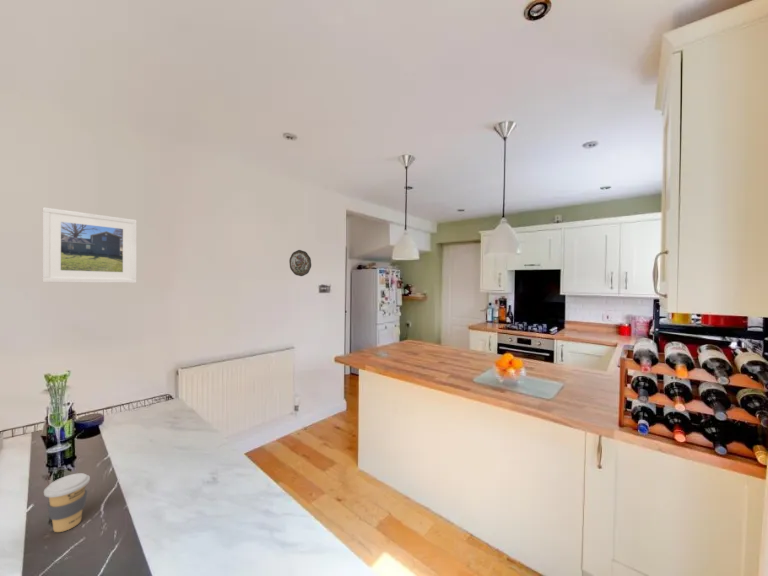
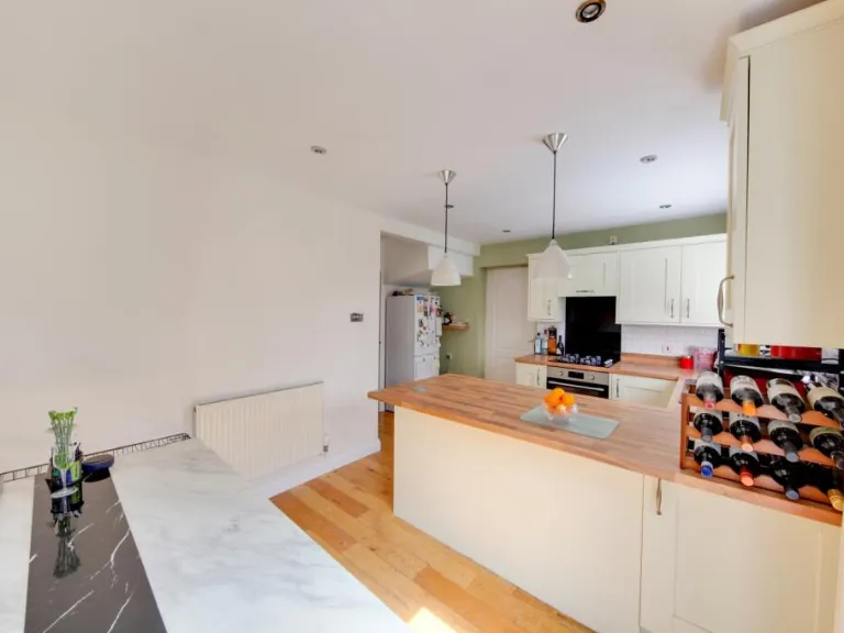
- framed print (93, 248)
- decorative plate (300, 263)
- coffee cup (67, 502)
